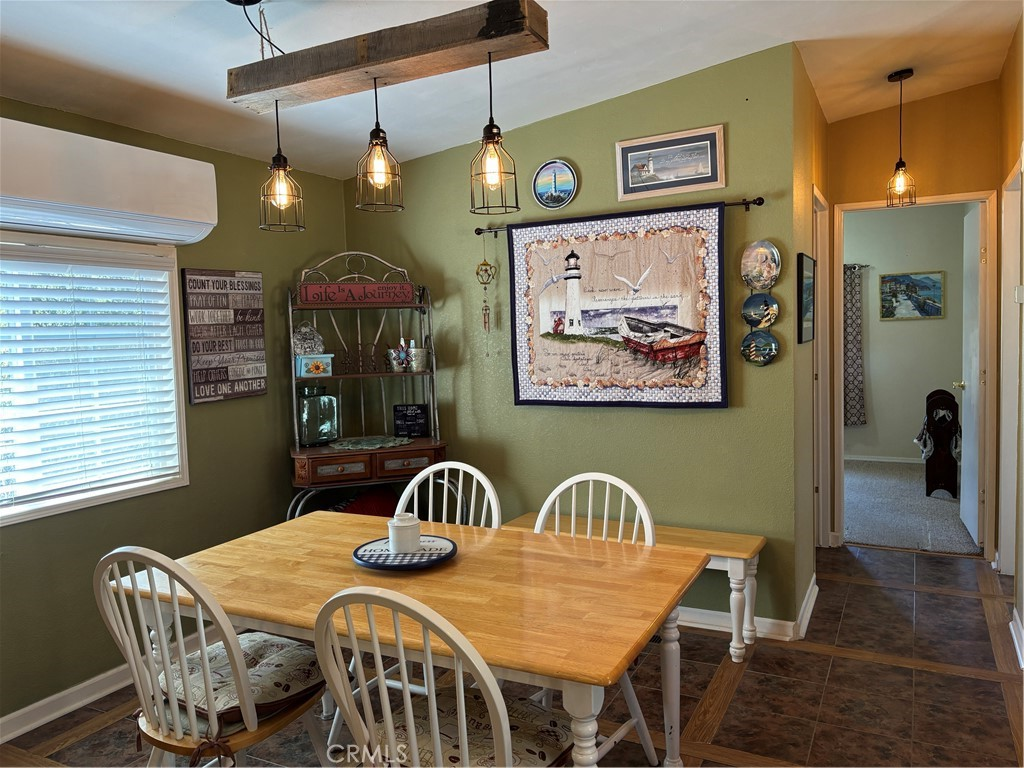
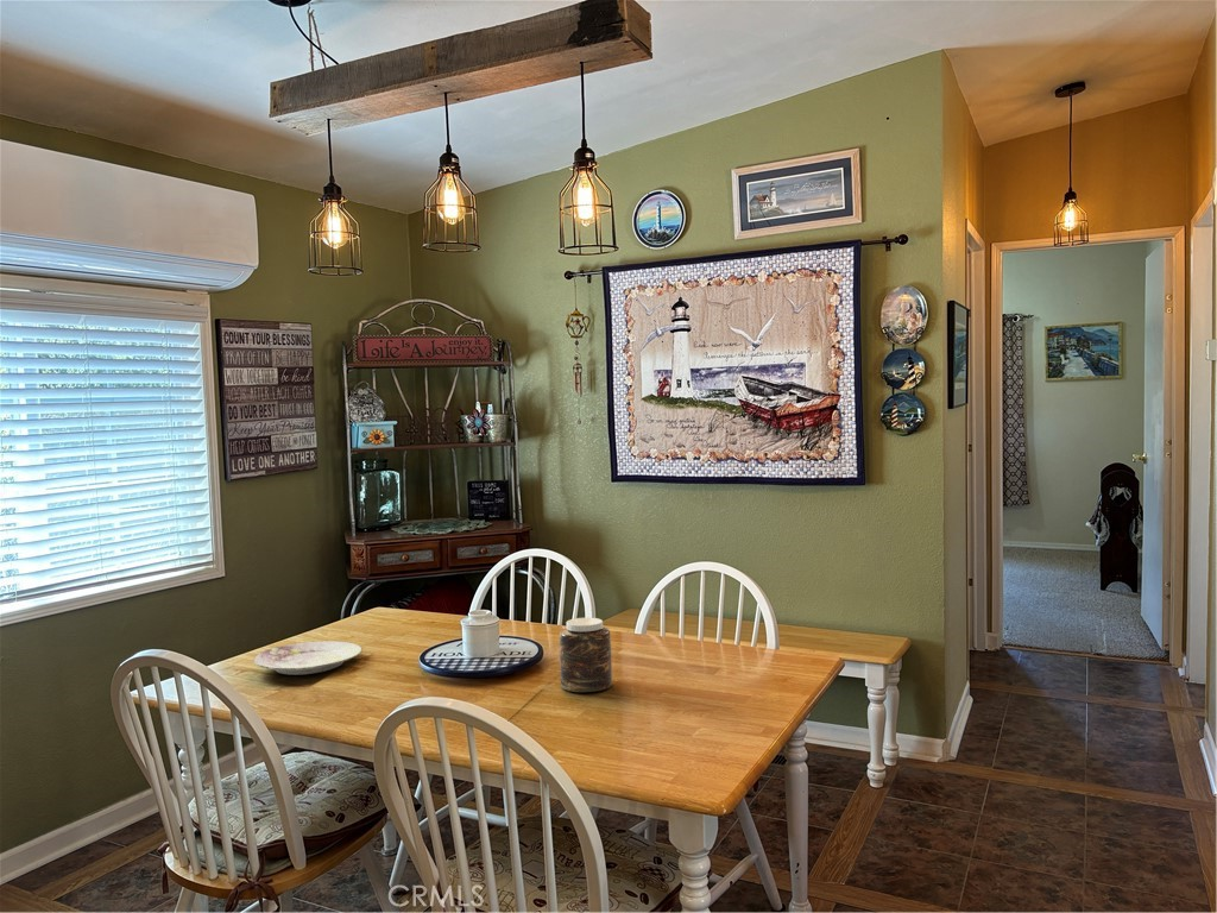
+ jar (585, 653)
+ plate (309, 659)
